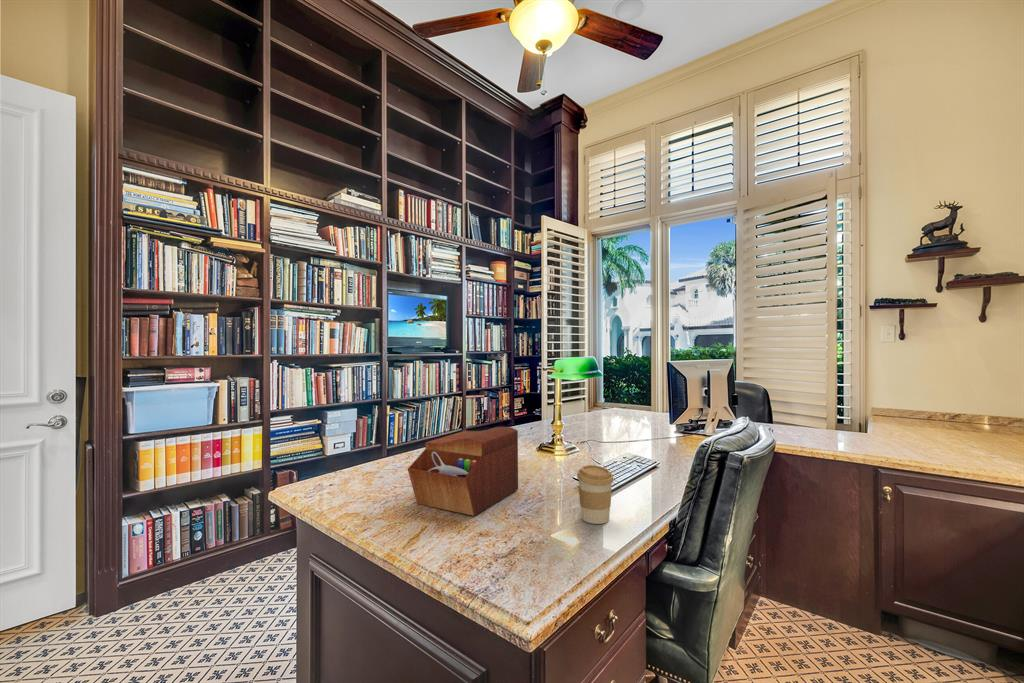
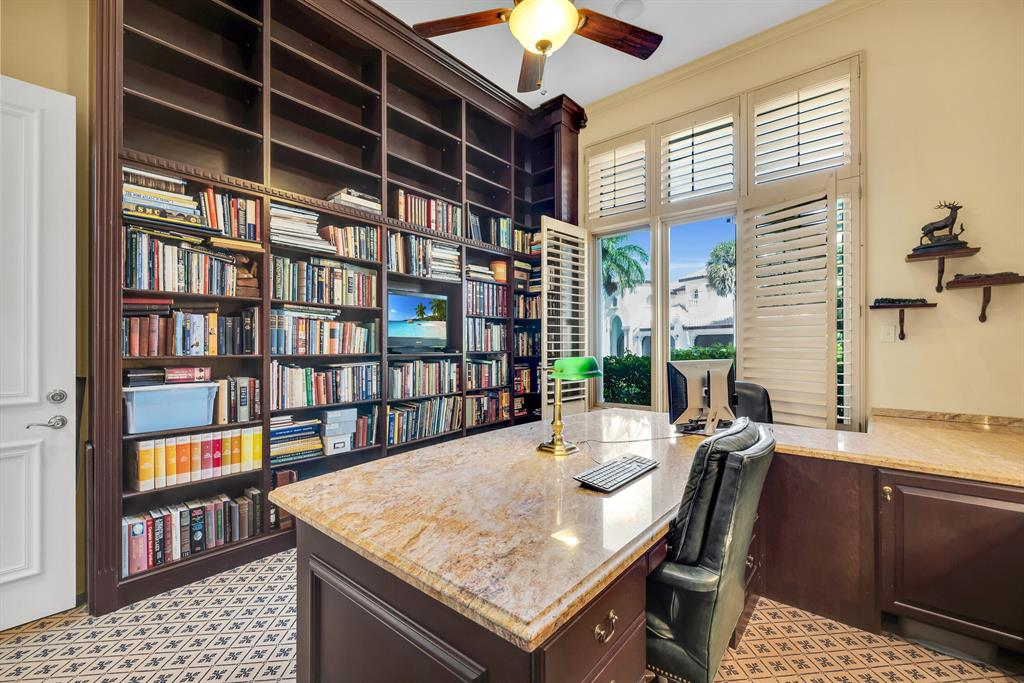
- sewing box (464, 465)
- coffee cup (595, 493)
